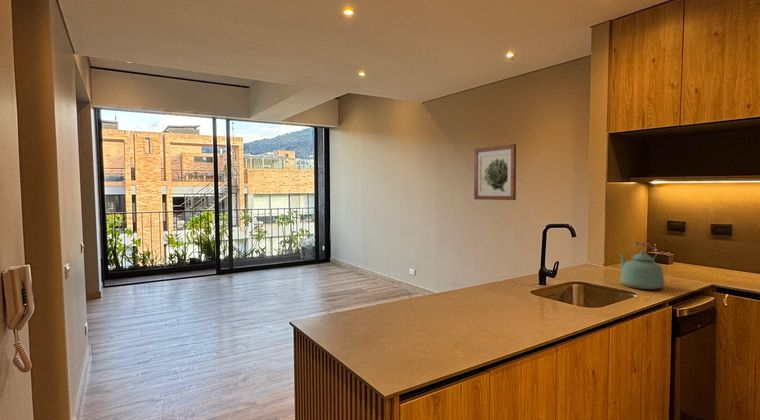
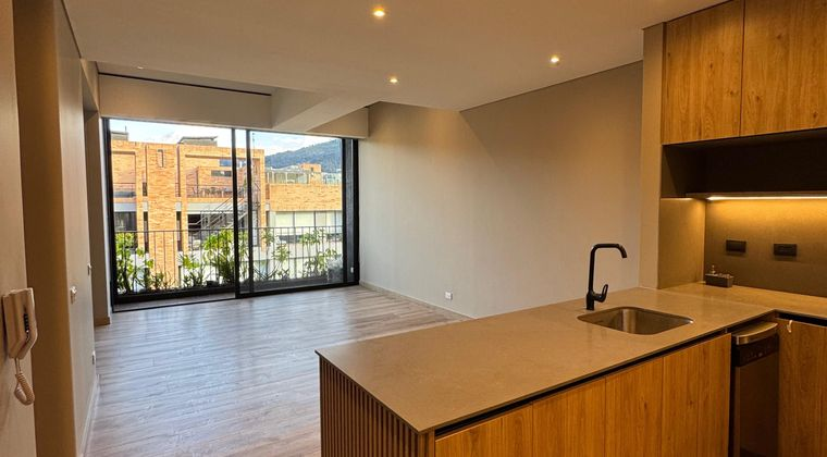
- kettle (638, 263)
- wall art (494, 173)
